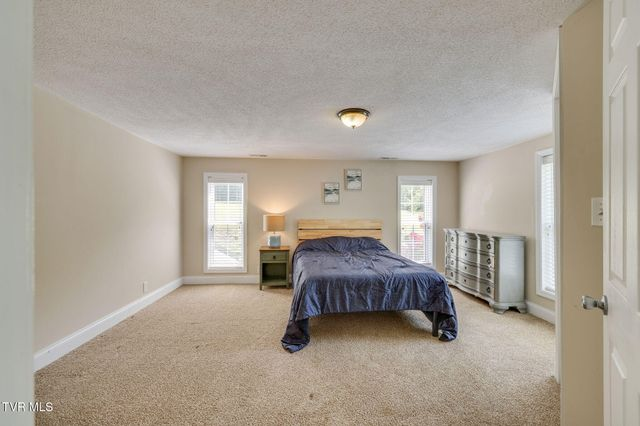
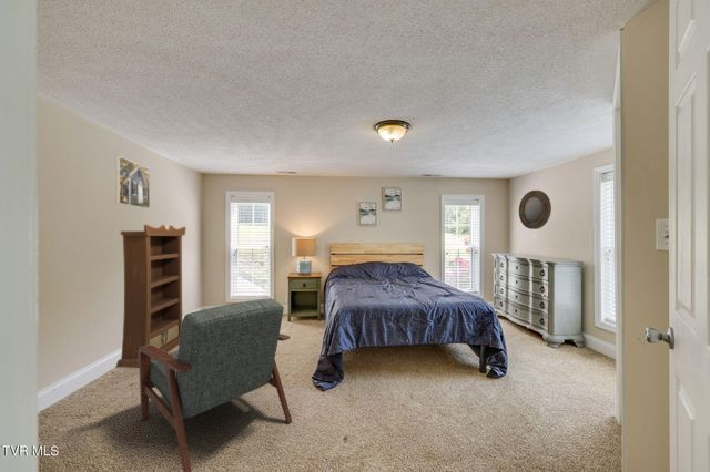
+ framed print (134, 184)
+ bookcase (155, 288)
+ home mirror (534, 209)
+ chair (214, 358)
